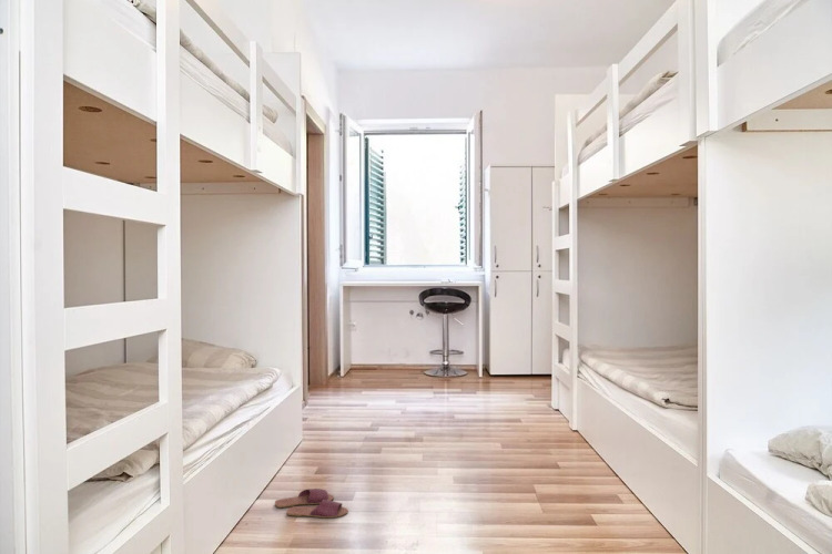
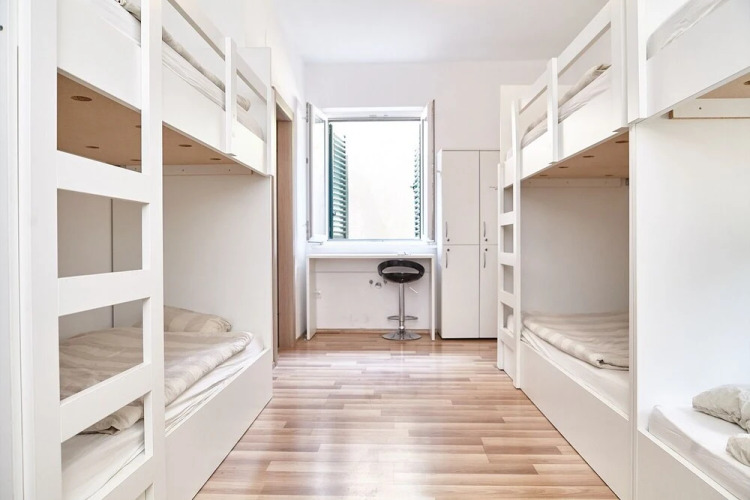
- slippers (312, 500)
